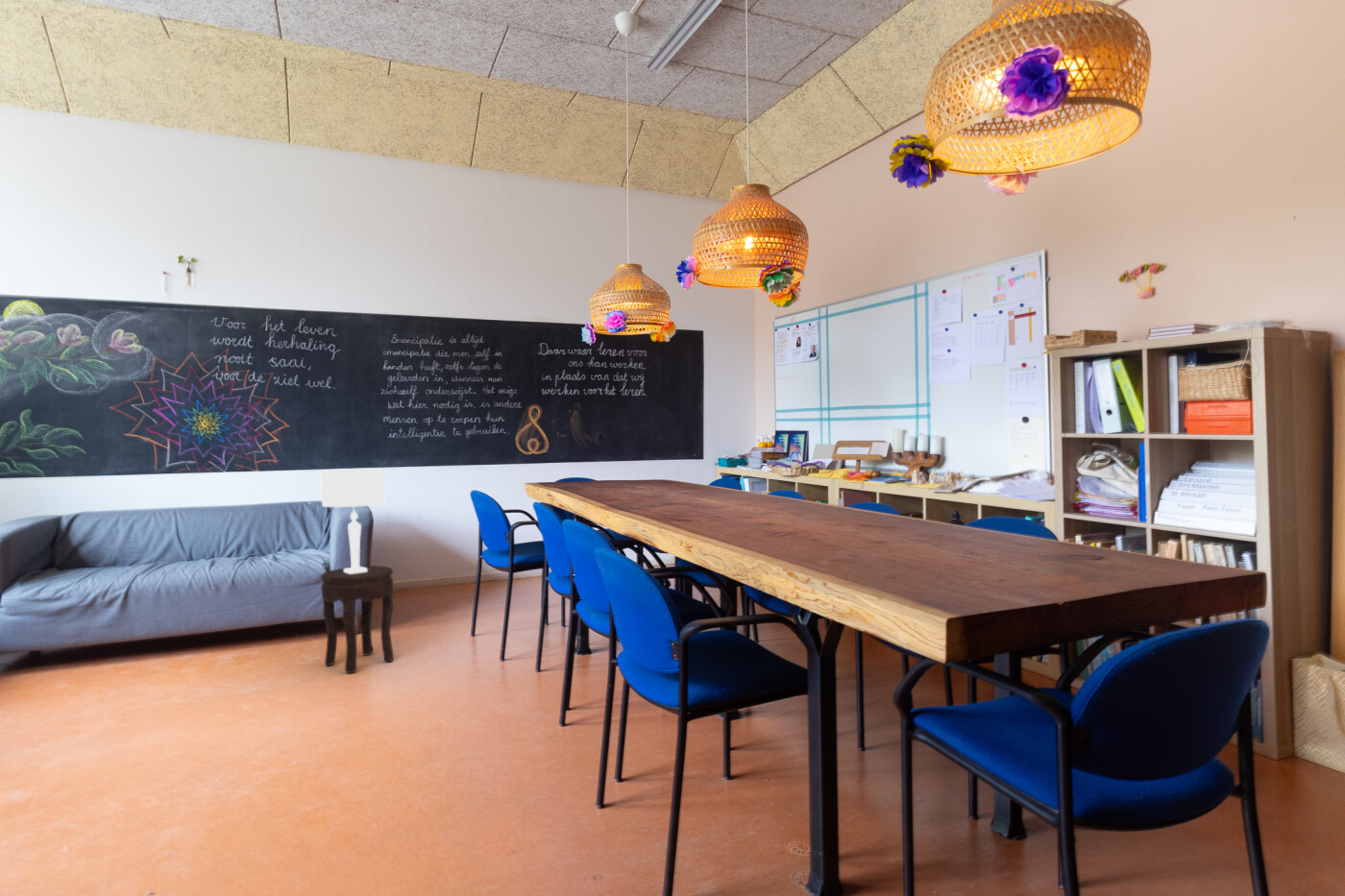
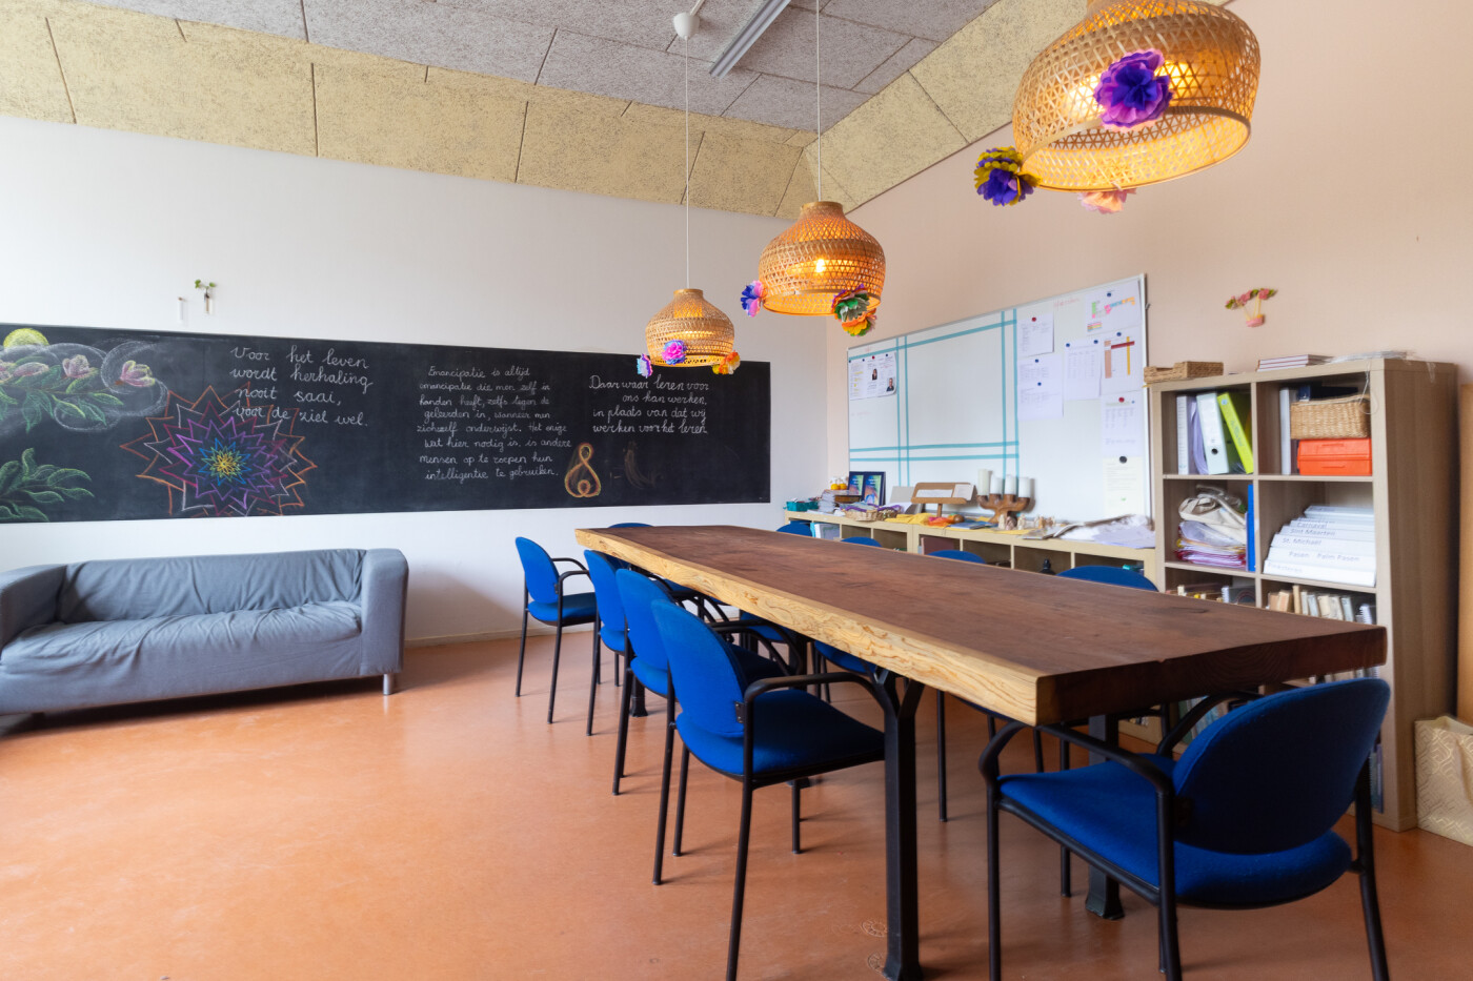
- table lamp (354, 520)
- side table (361, 617)
